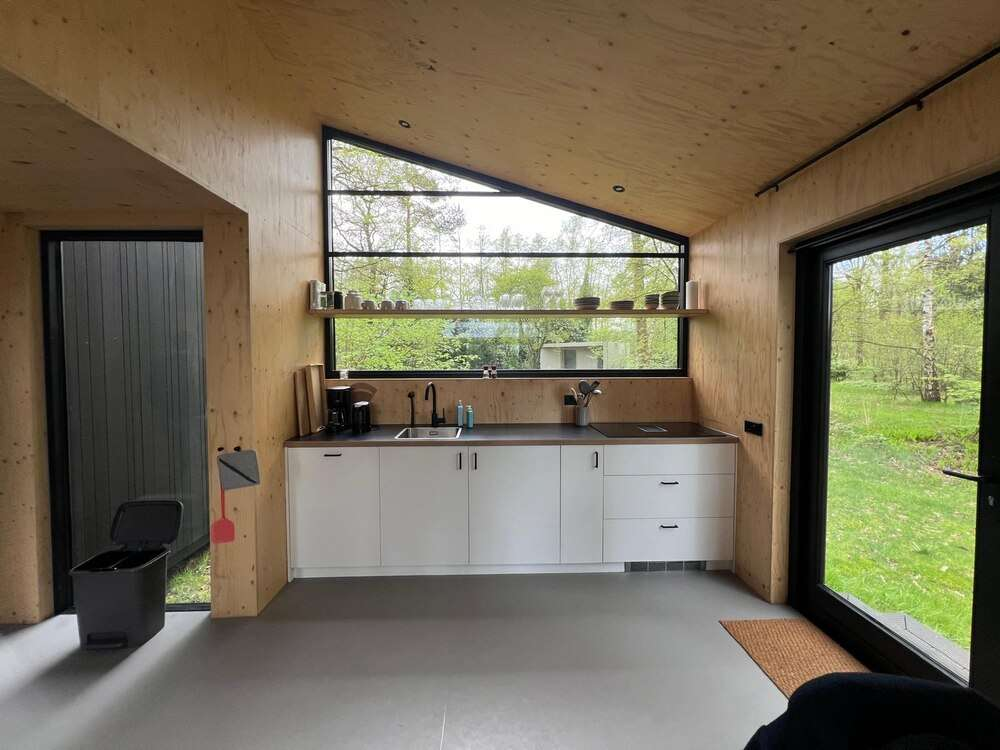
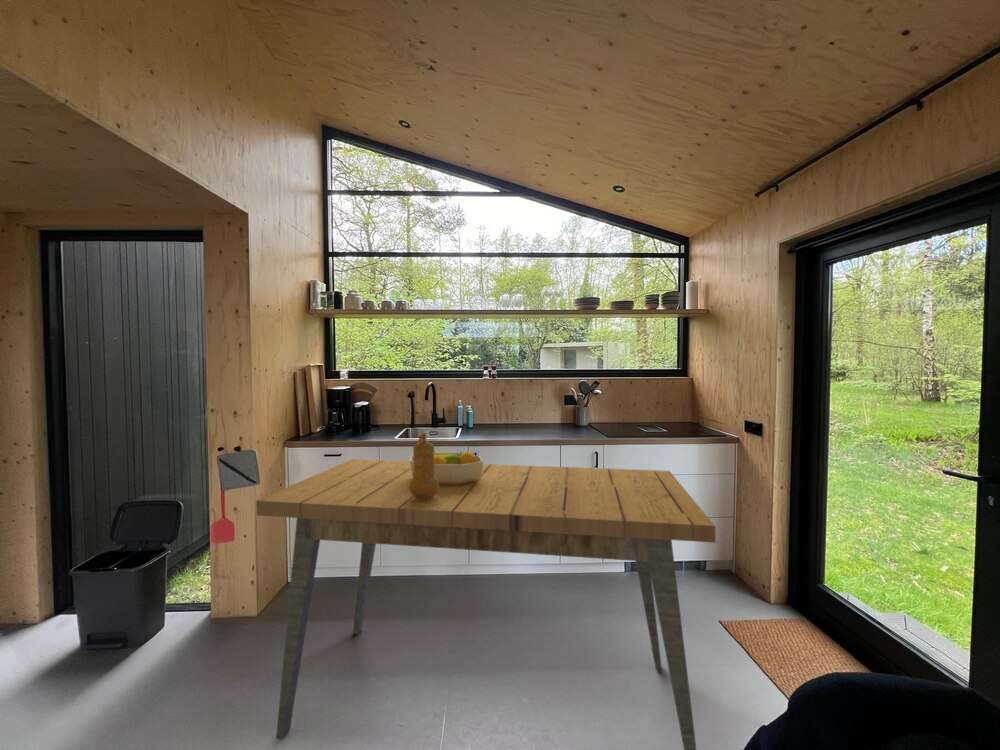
+ pepper mill (423, 465)
+ dining table (493, 551)
+ fruit bowl (445, 463)
